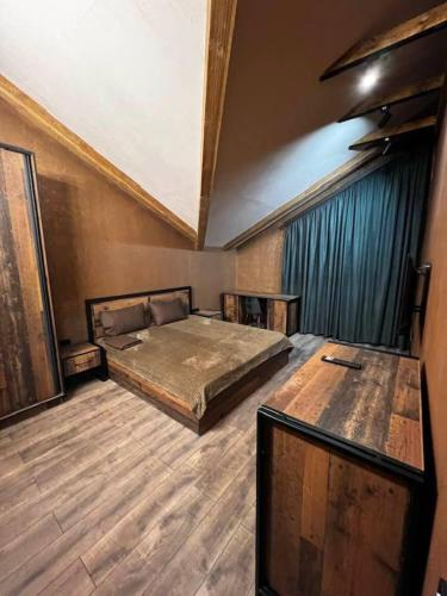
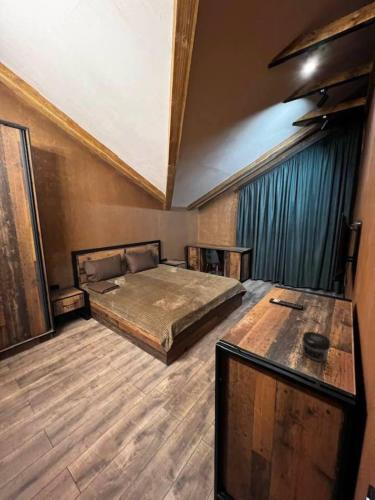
+ jar (315, 346)
